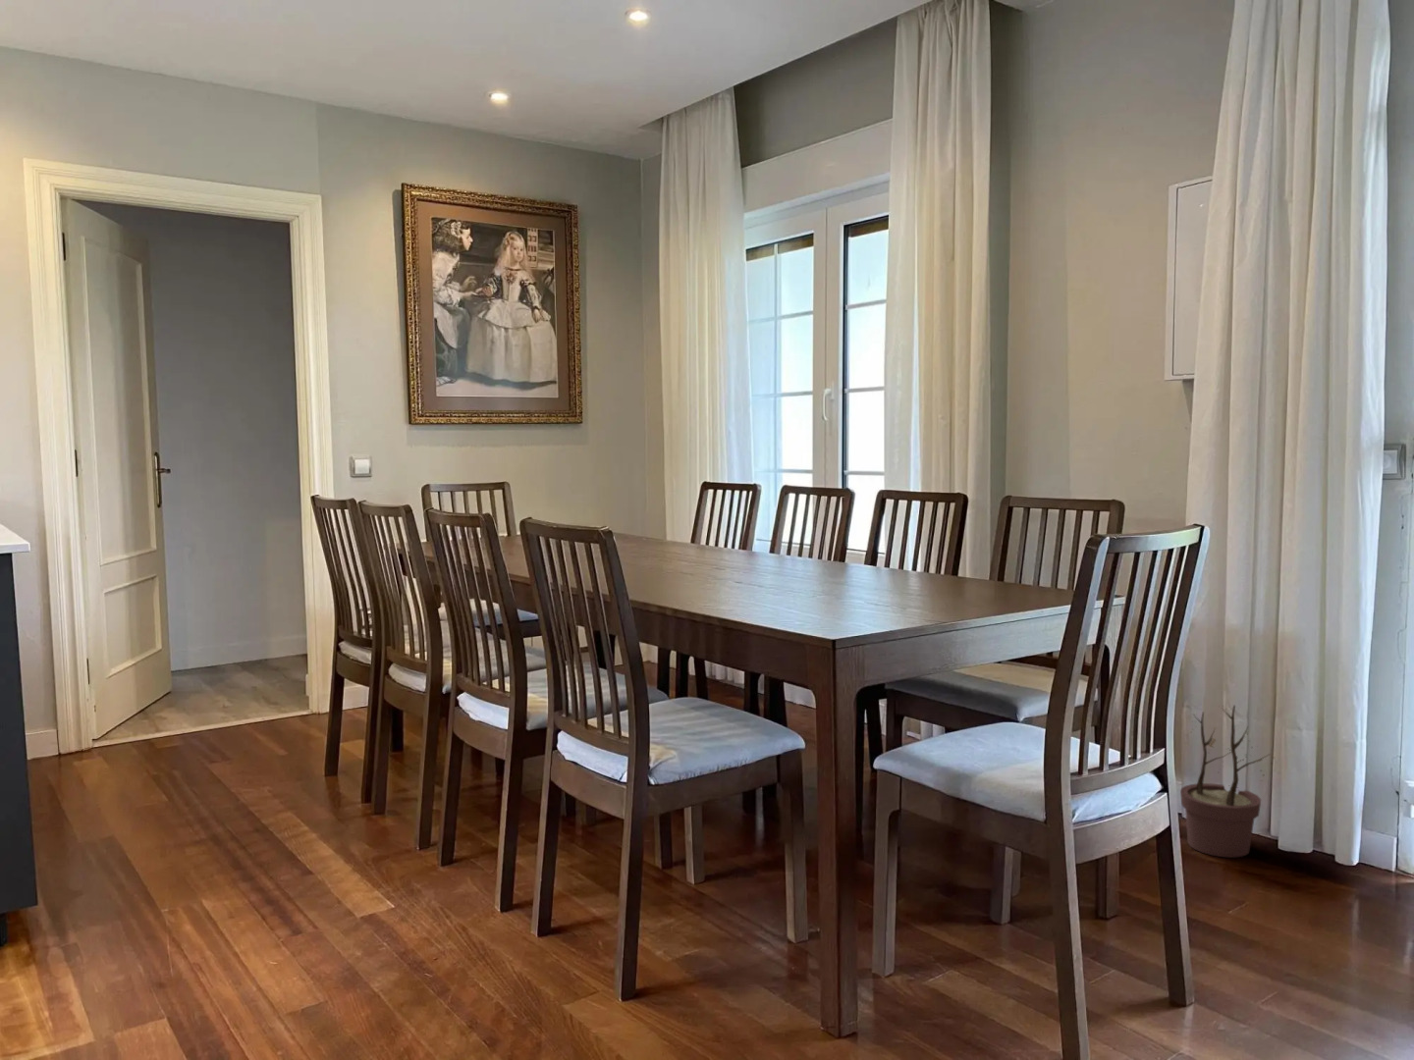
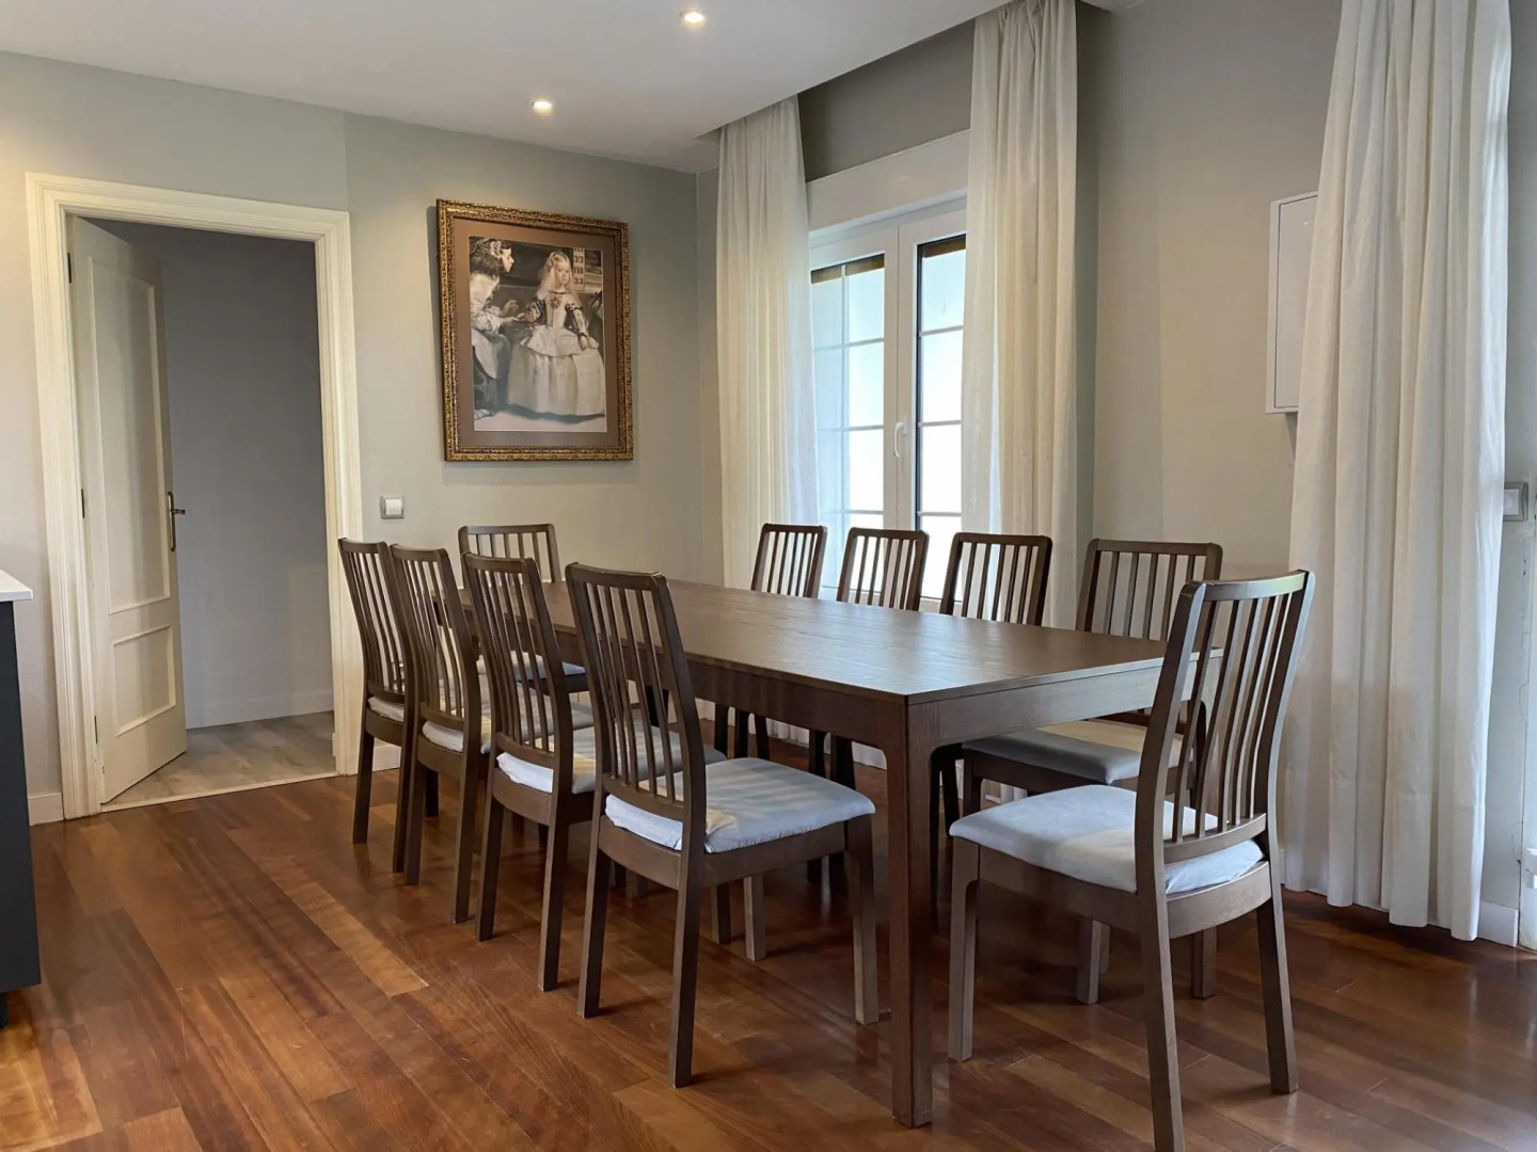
- potted plant (1234, 775)
